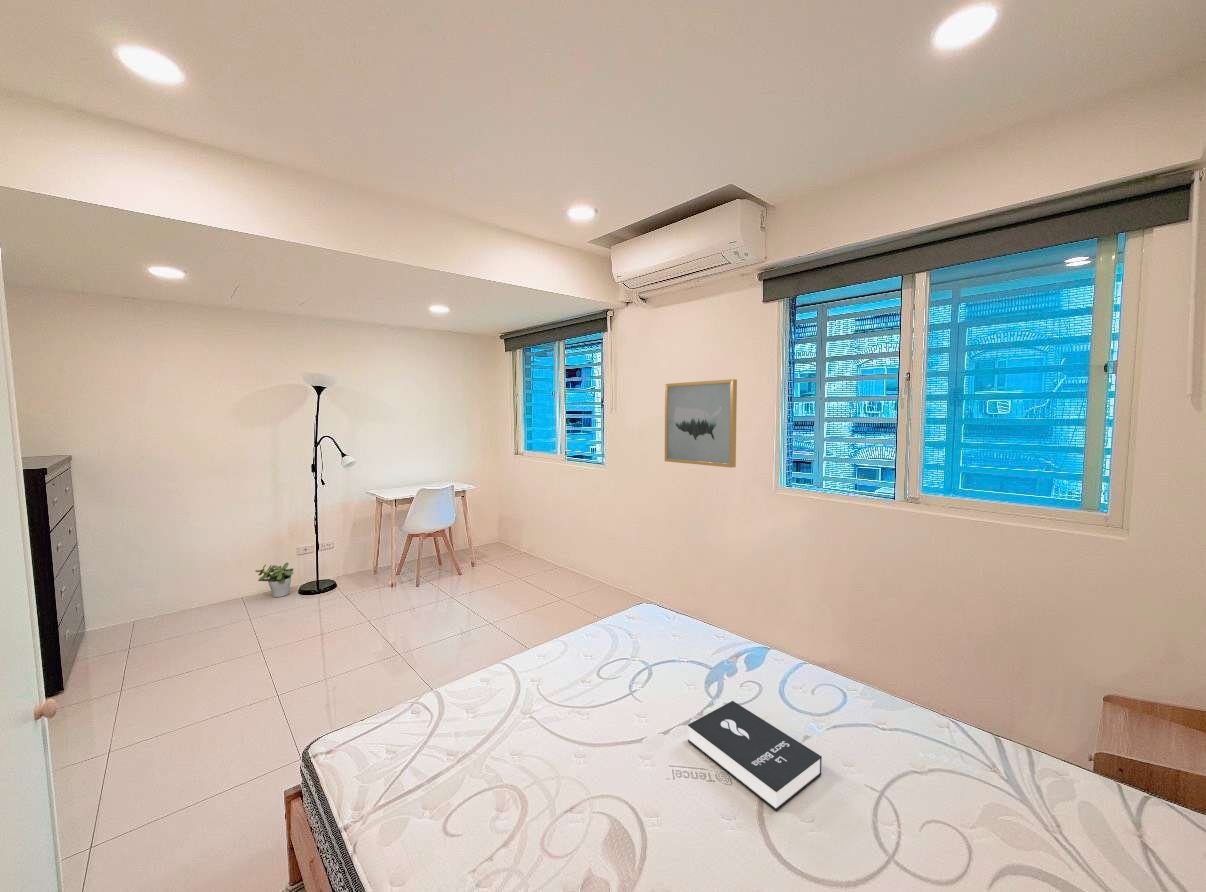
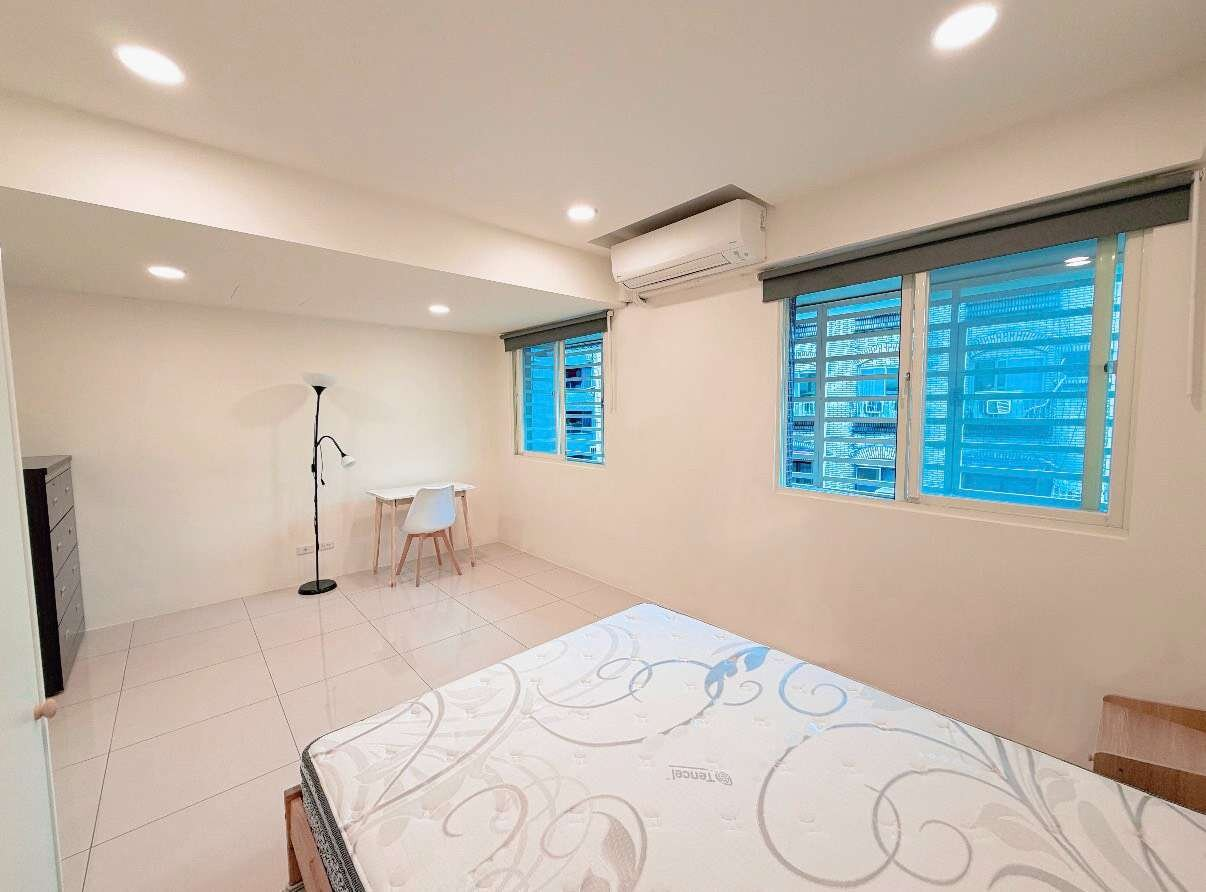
- wall art (698, 423)
- potted plant (275, 580)
- booklet (751, 748)
